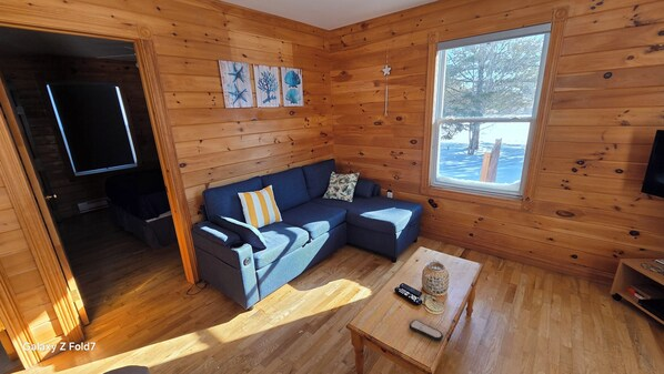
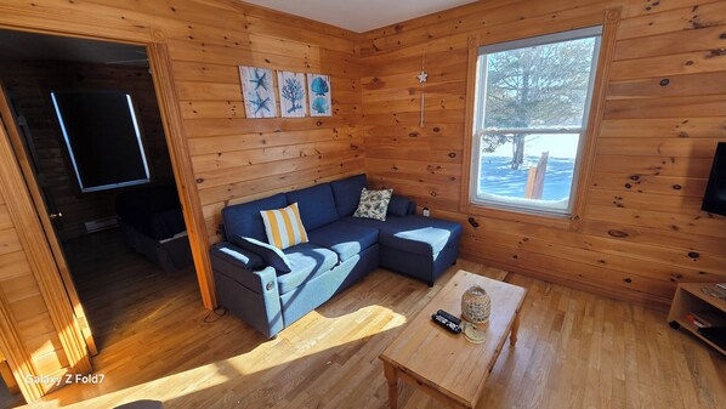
- remote control (425, 330)
